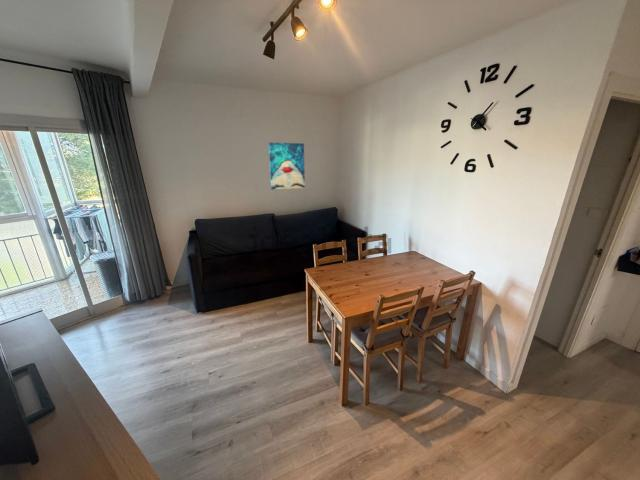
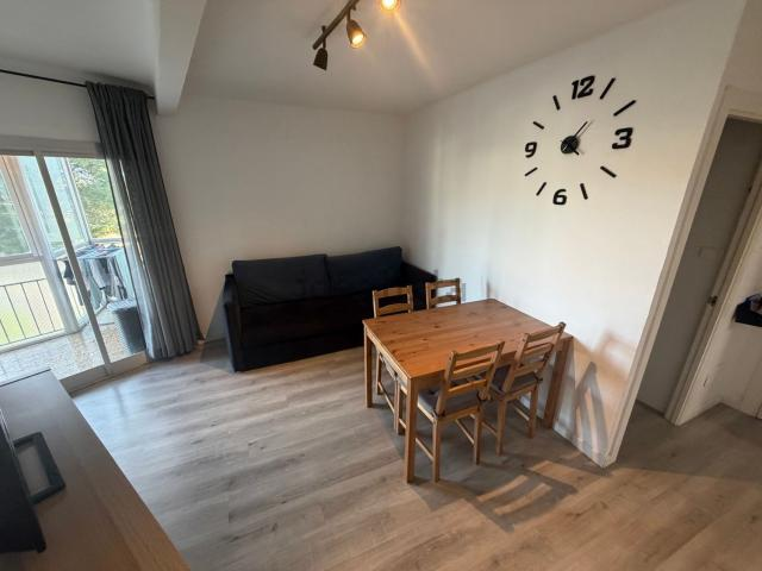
- wall art (287, 166)
